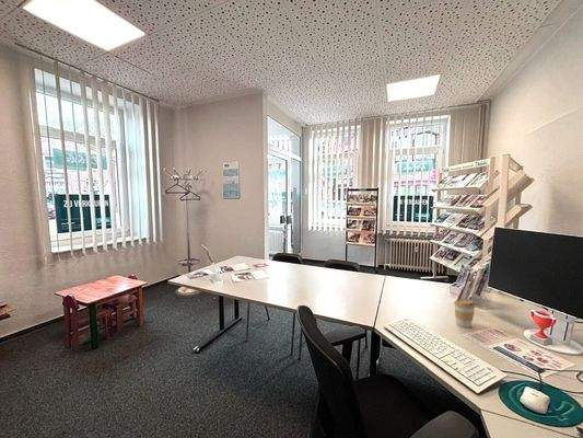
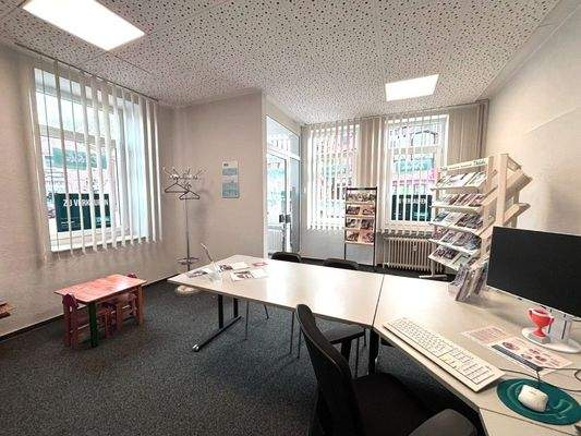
- coffee cup (464, 312)
